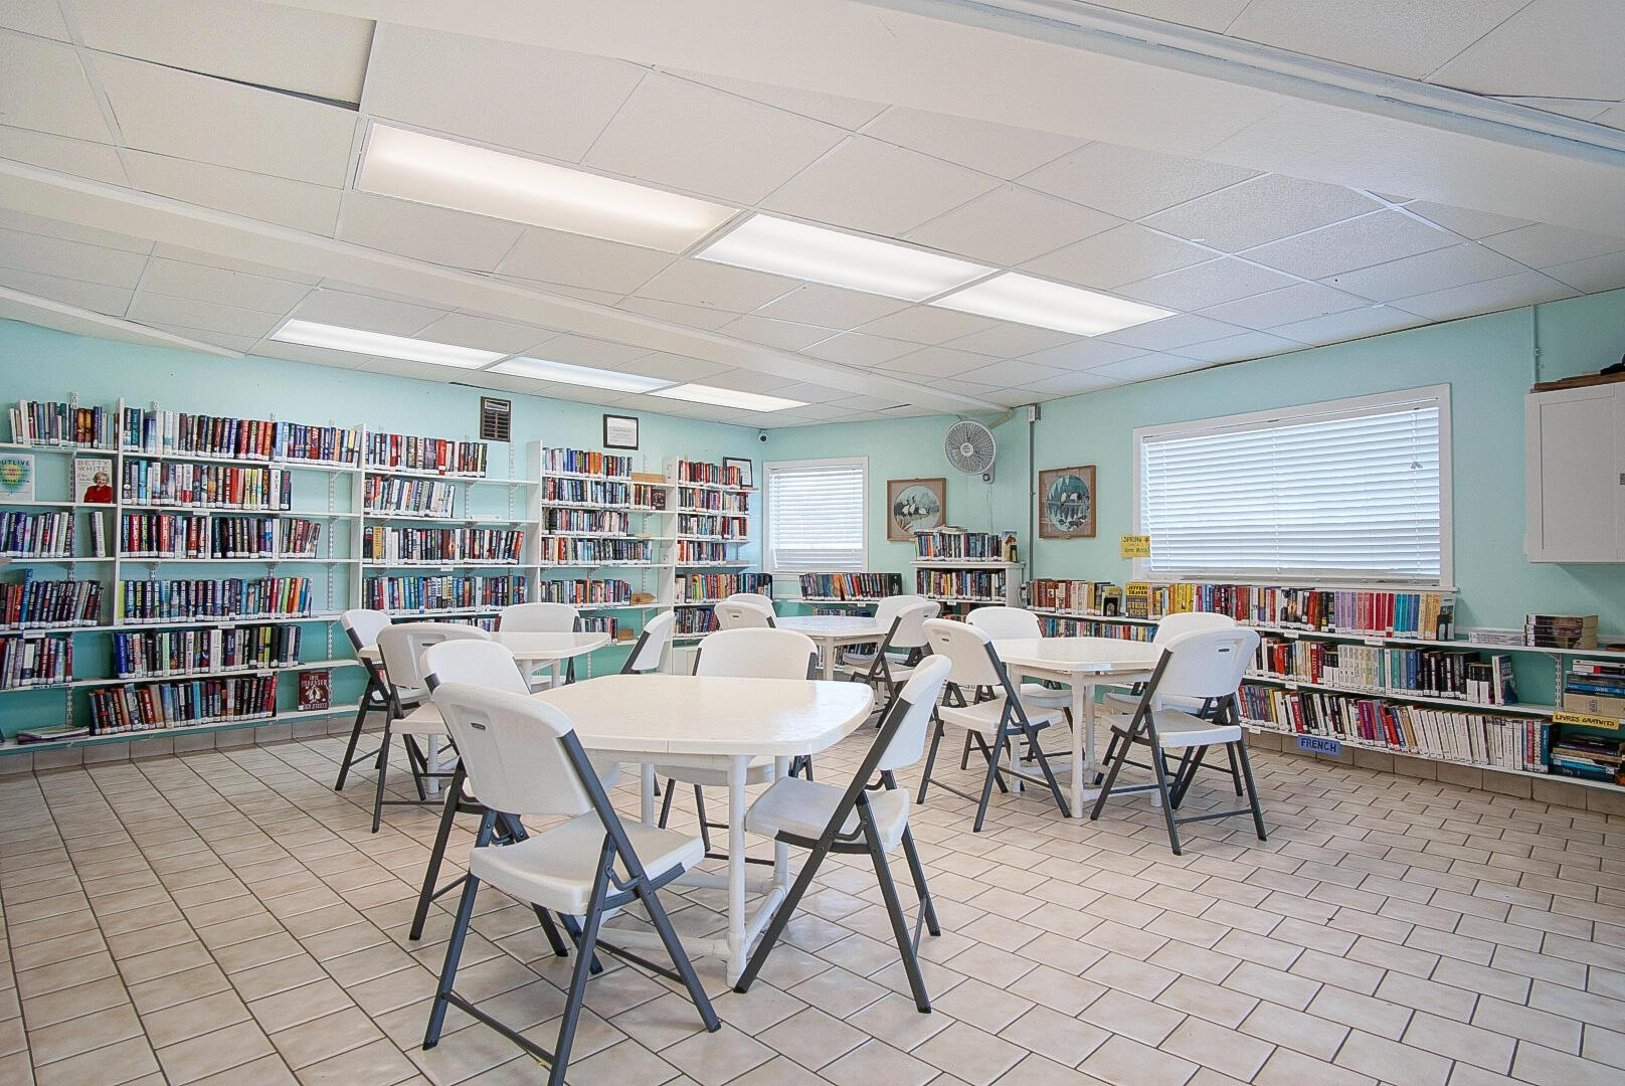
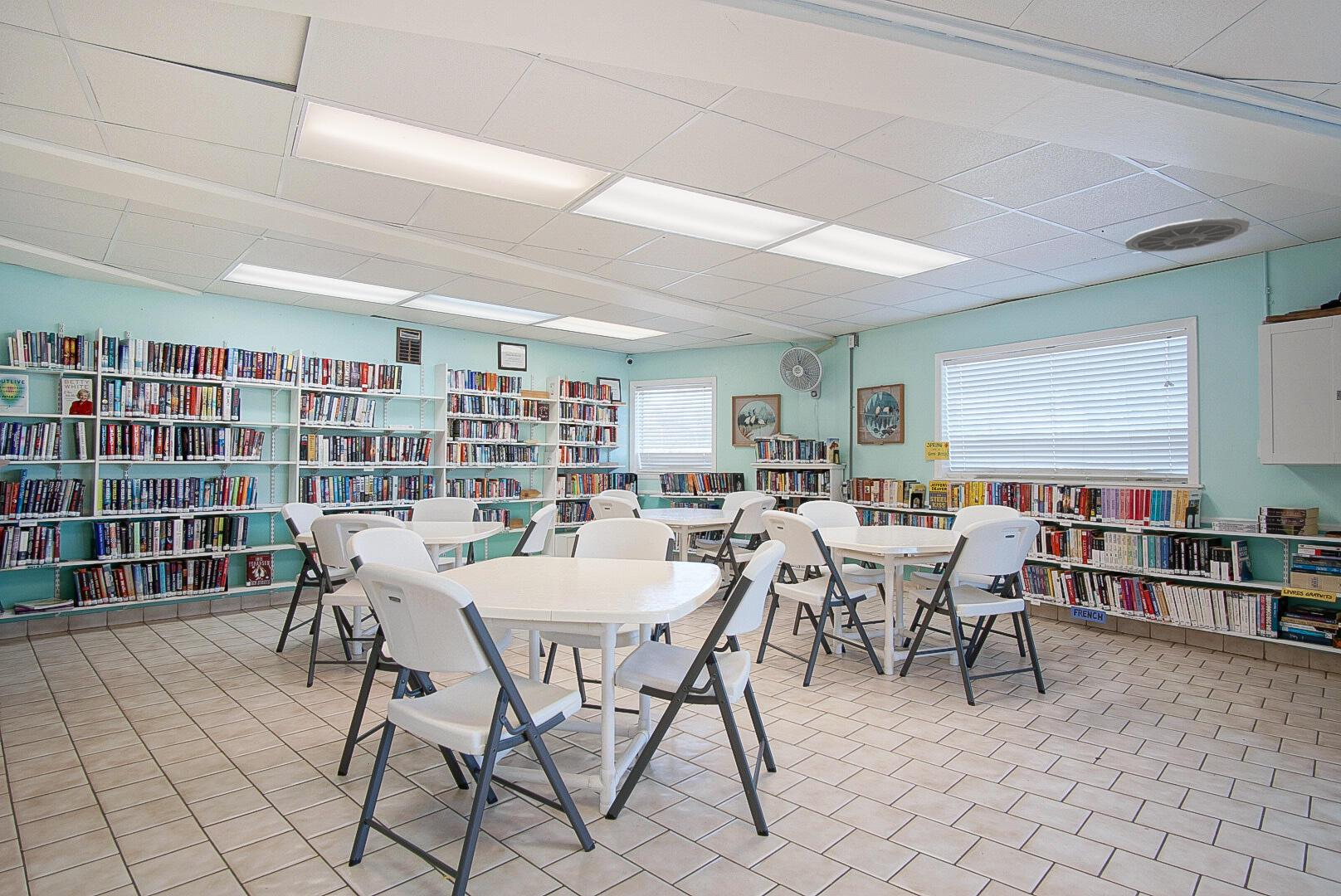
+ ceiling vent (1184, 238)
